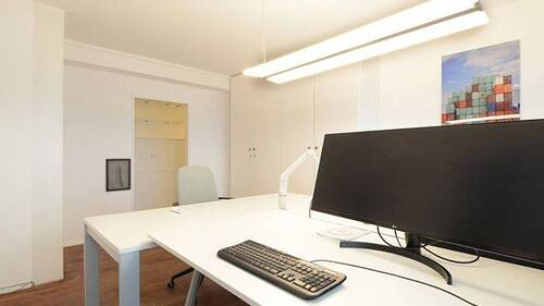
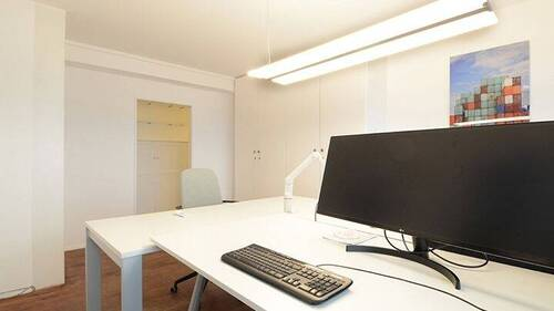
- wall art (119, 174)
